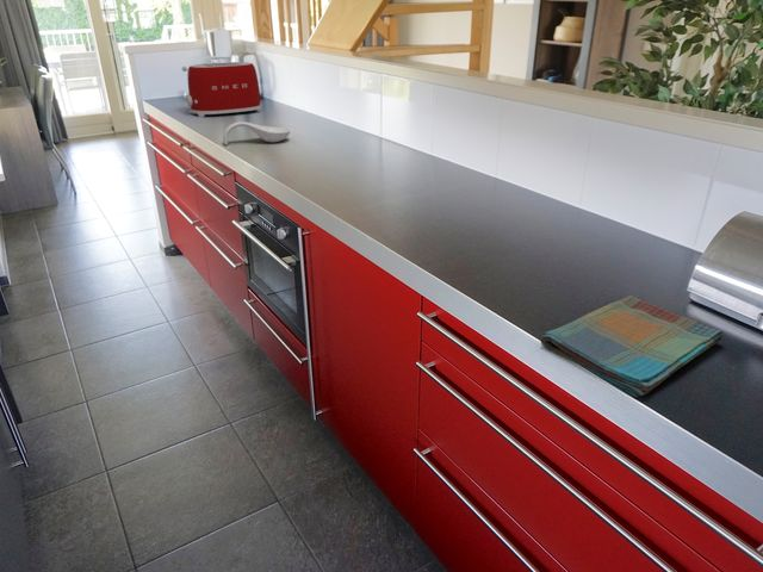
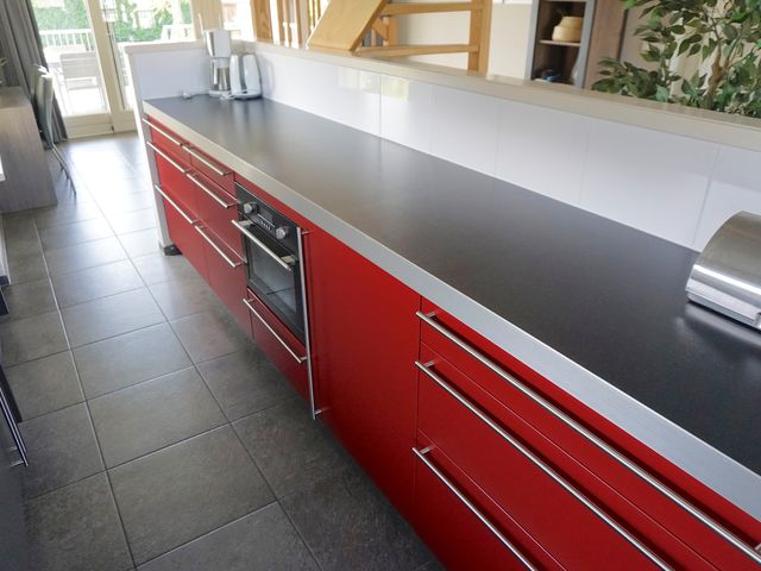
- toaster (222, 88)
- dish towel (632, 336)
- spoon rest (256, 131)
